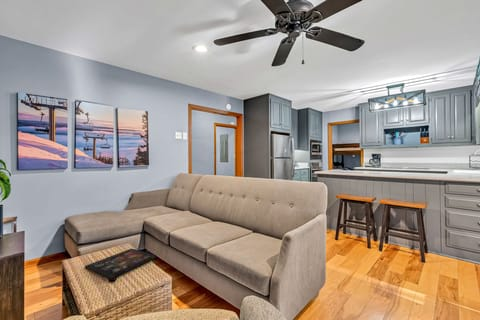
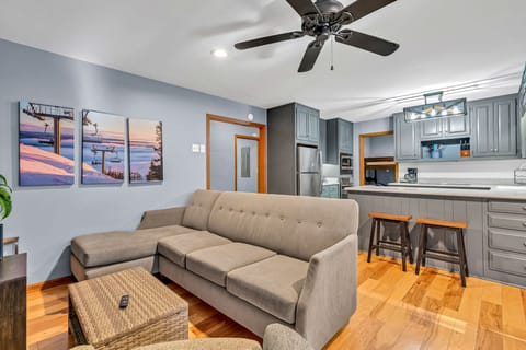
- decorative tray (122, 261)
